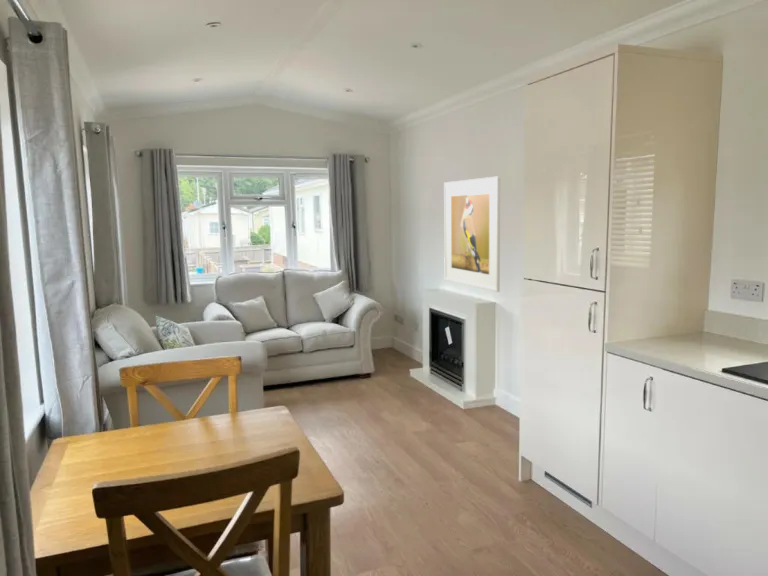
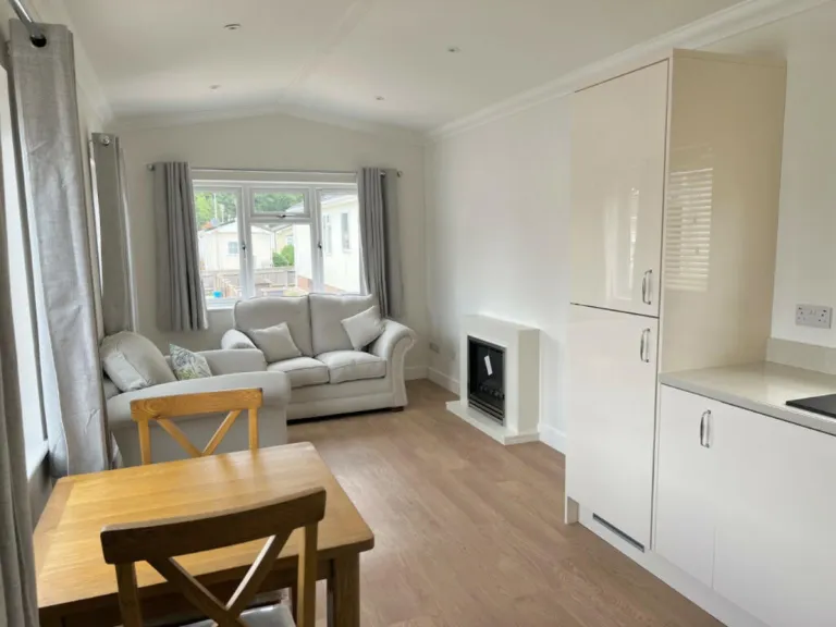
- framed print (469, 233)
